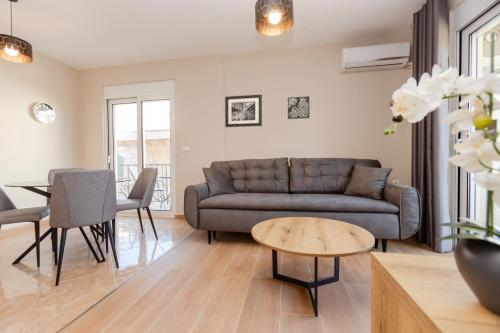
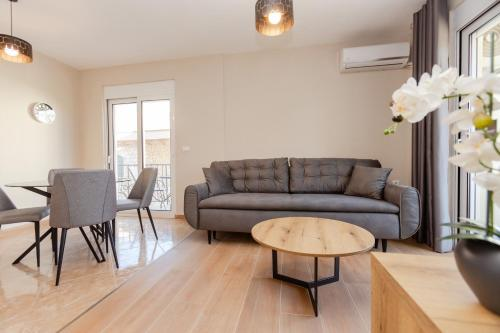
- wall art (298, 107)
- wall art (243, 111)
